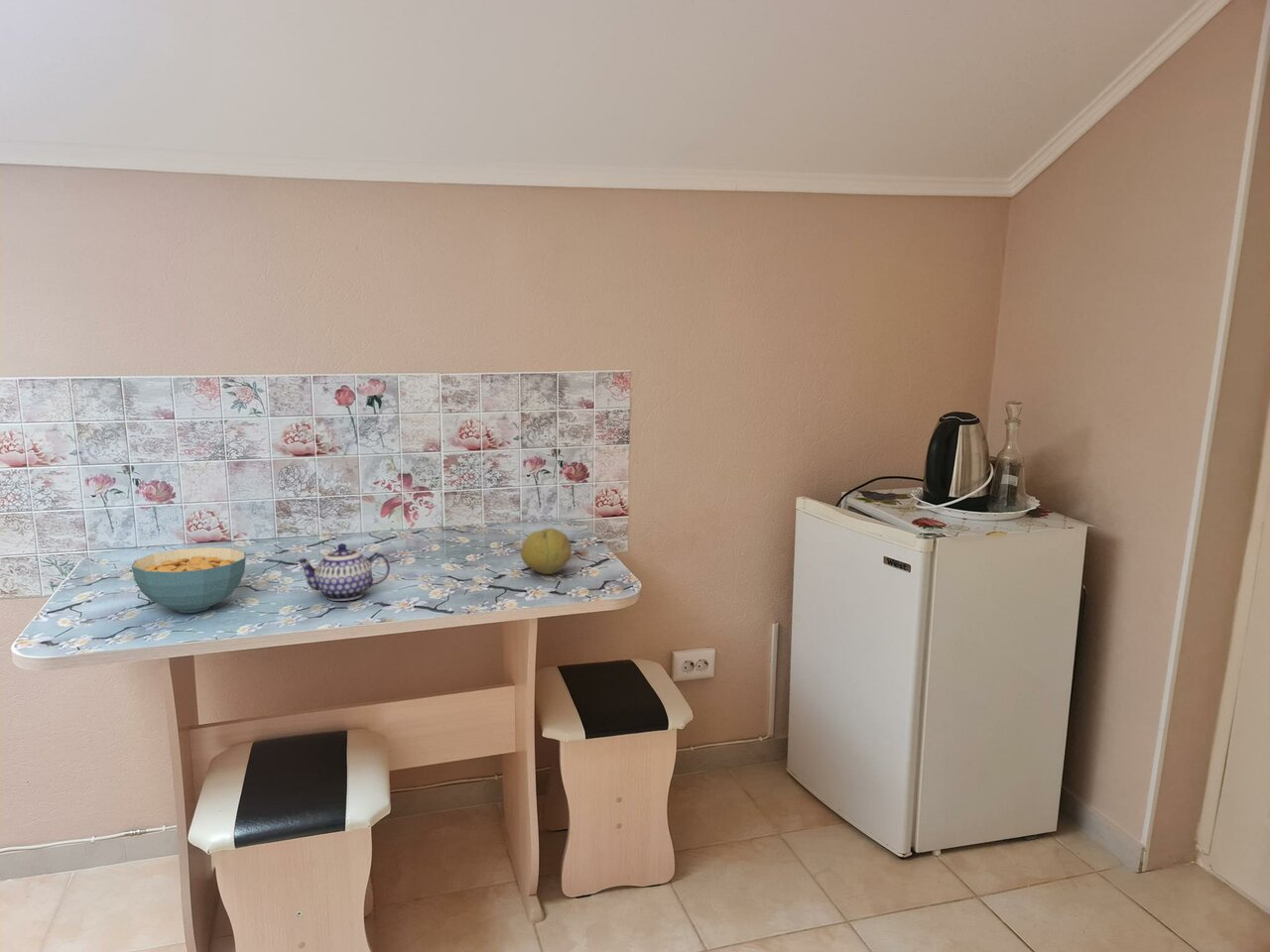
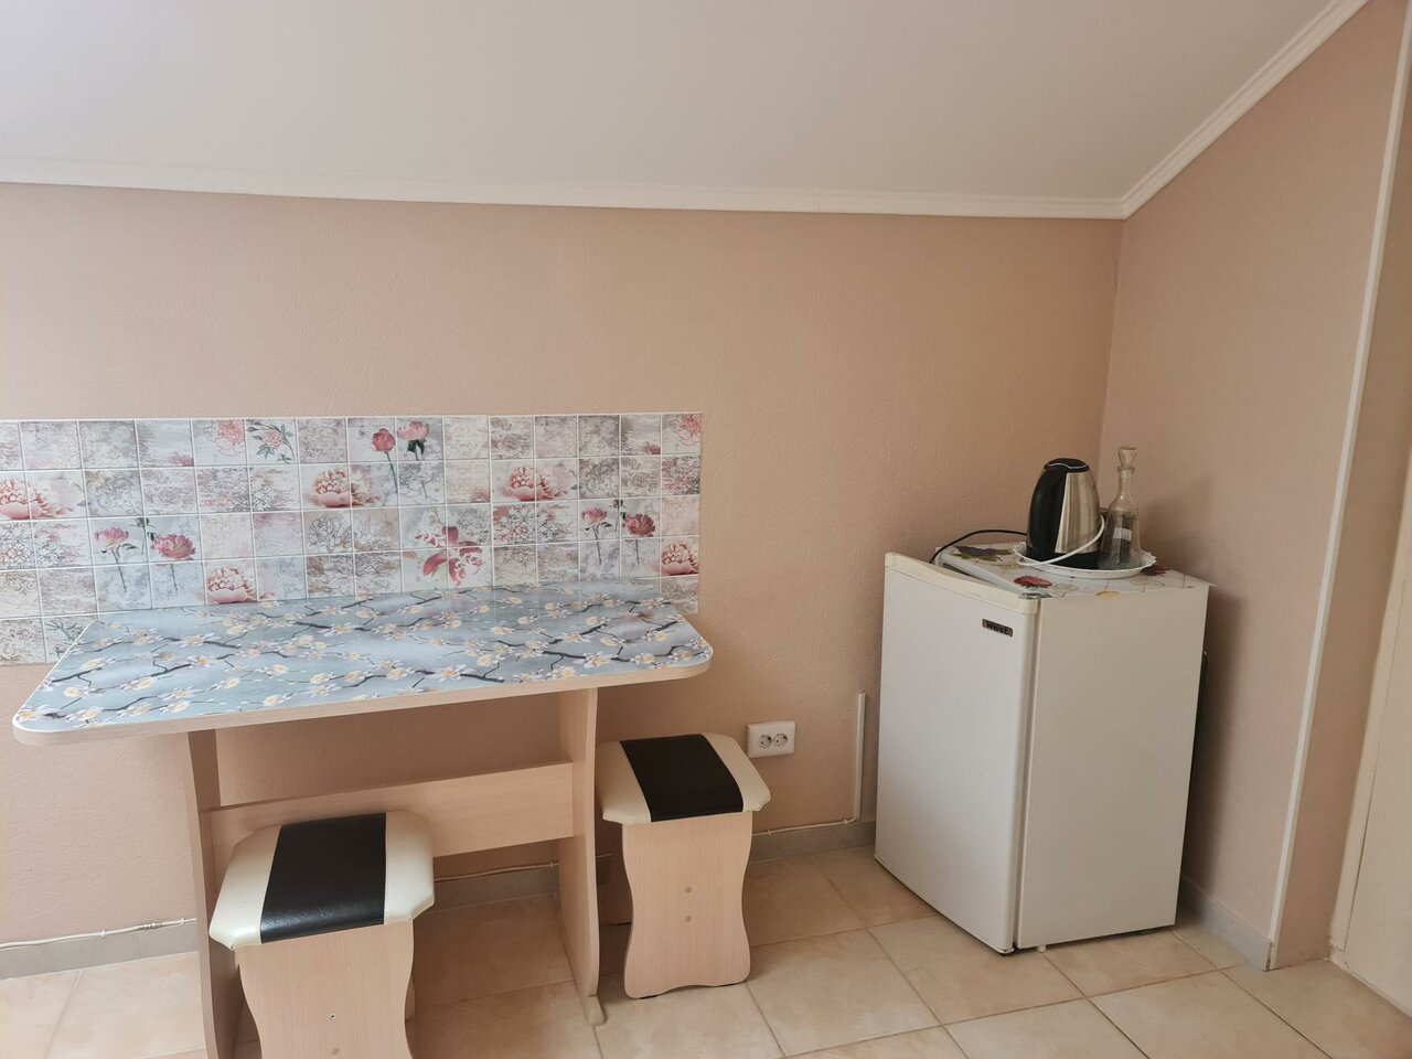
- cereal bowl (191, 583)
- fruit (547, 551)
- teapot (343, 569)
